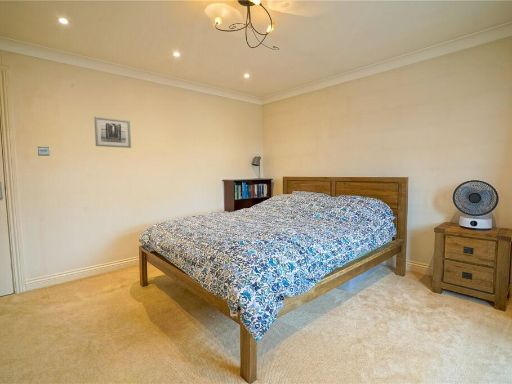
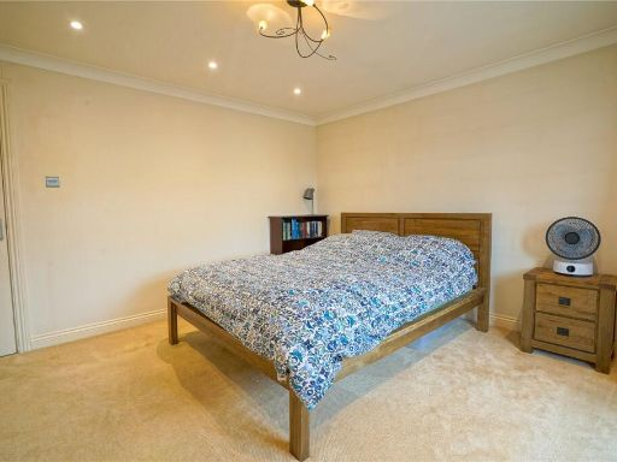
- wall art (113, 132)
